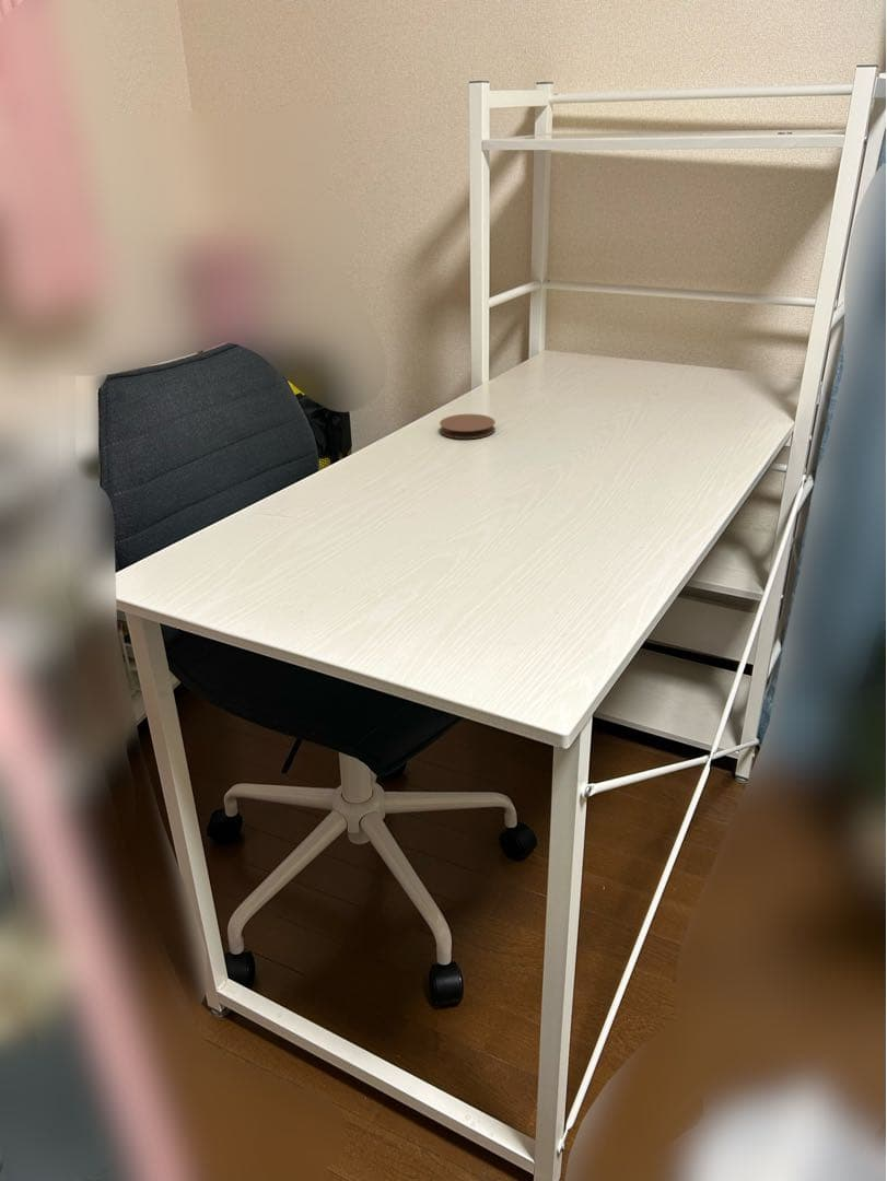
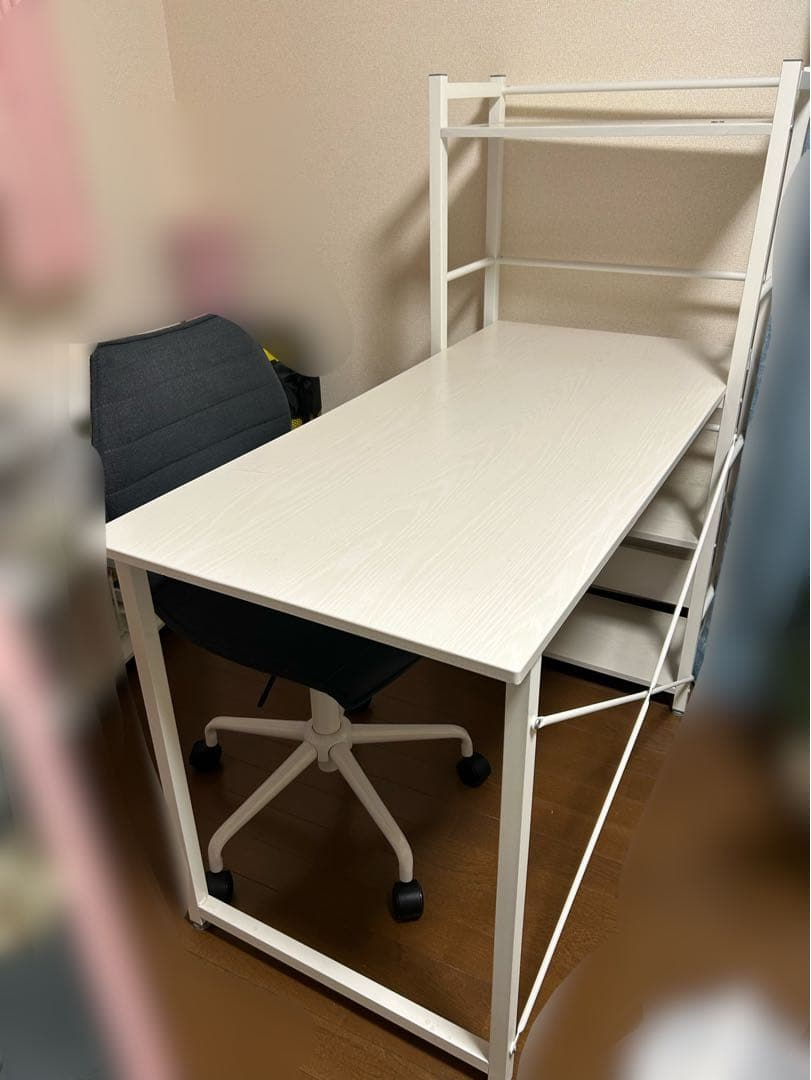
- coaster (467, 425)
